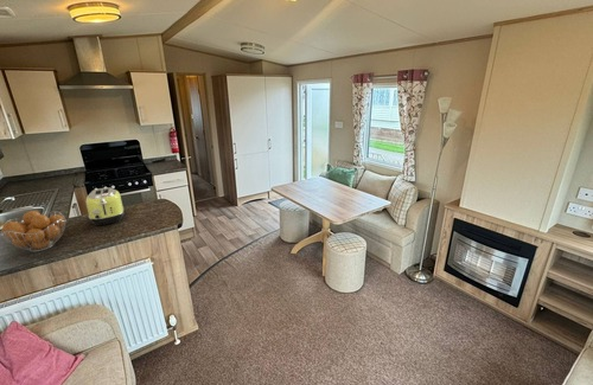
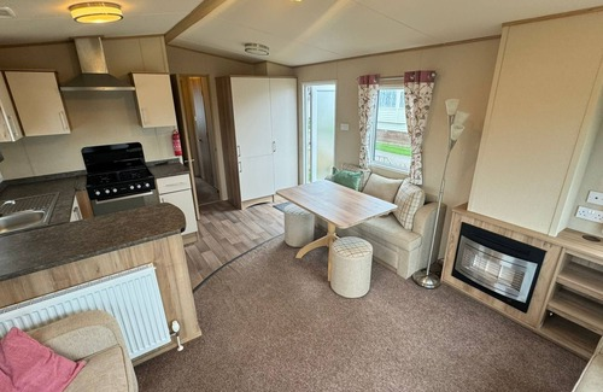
- fruit basket (37, 230)
- toaster (104, 205)
